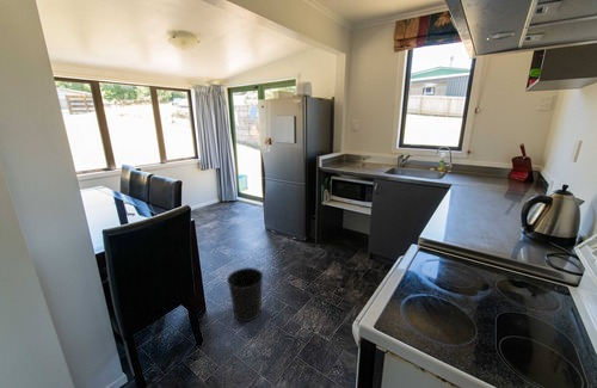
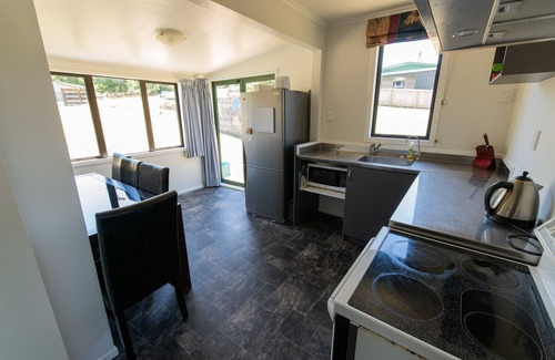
- wastebasket (246, 295)
